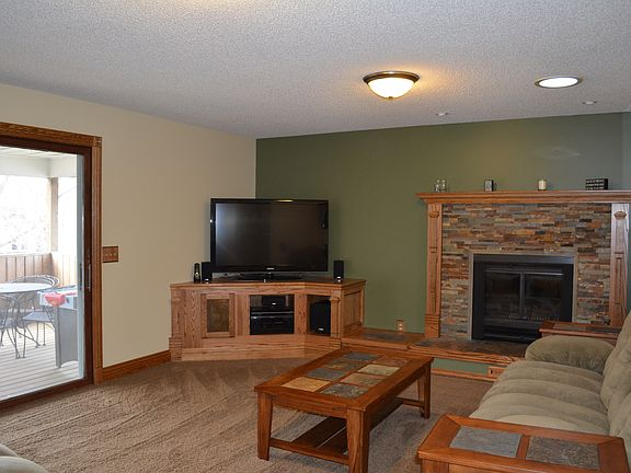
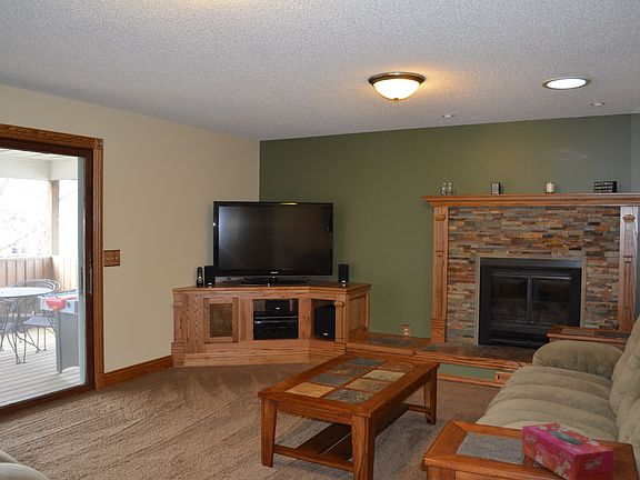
+ tissue box (564, 451)
